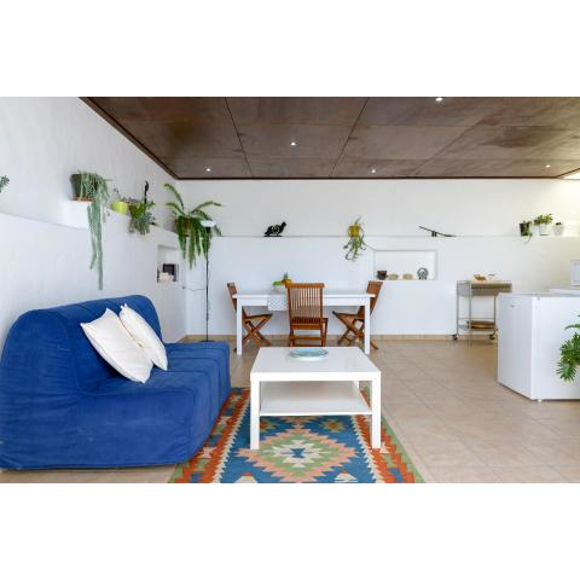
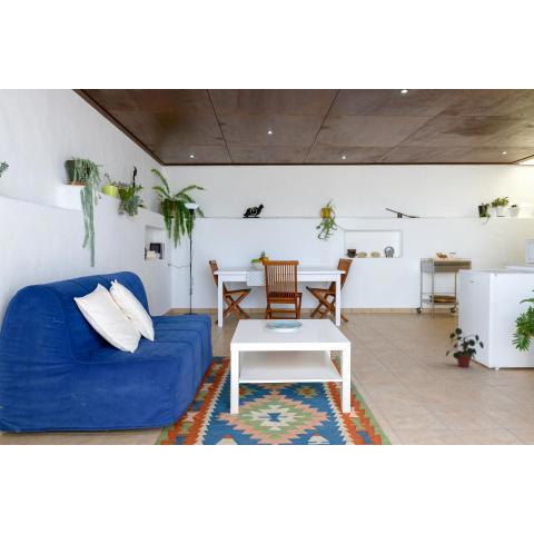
+ potted plant (464, 346)
